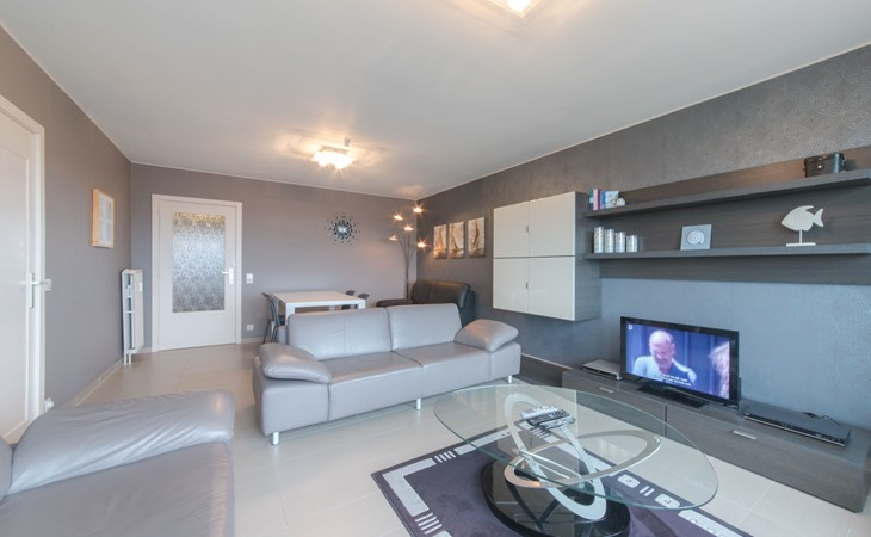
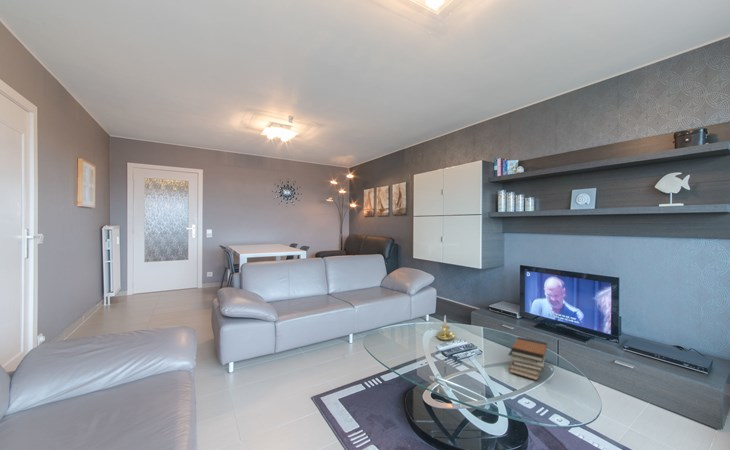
+ book stack (528, 357)
+ candle holder (445, 325)
